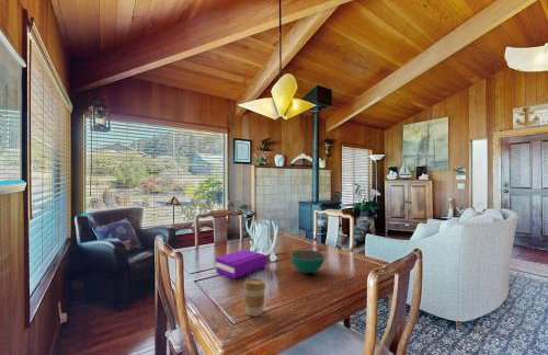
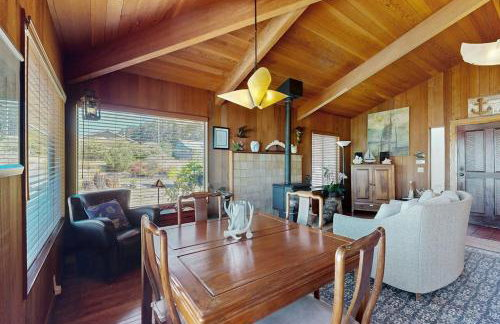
- coffee cup (254, 296)
- book (241, 262)
- bowl (307, 263)
